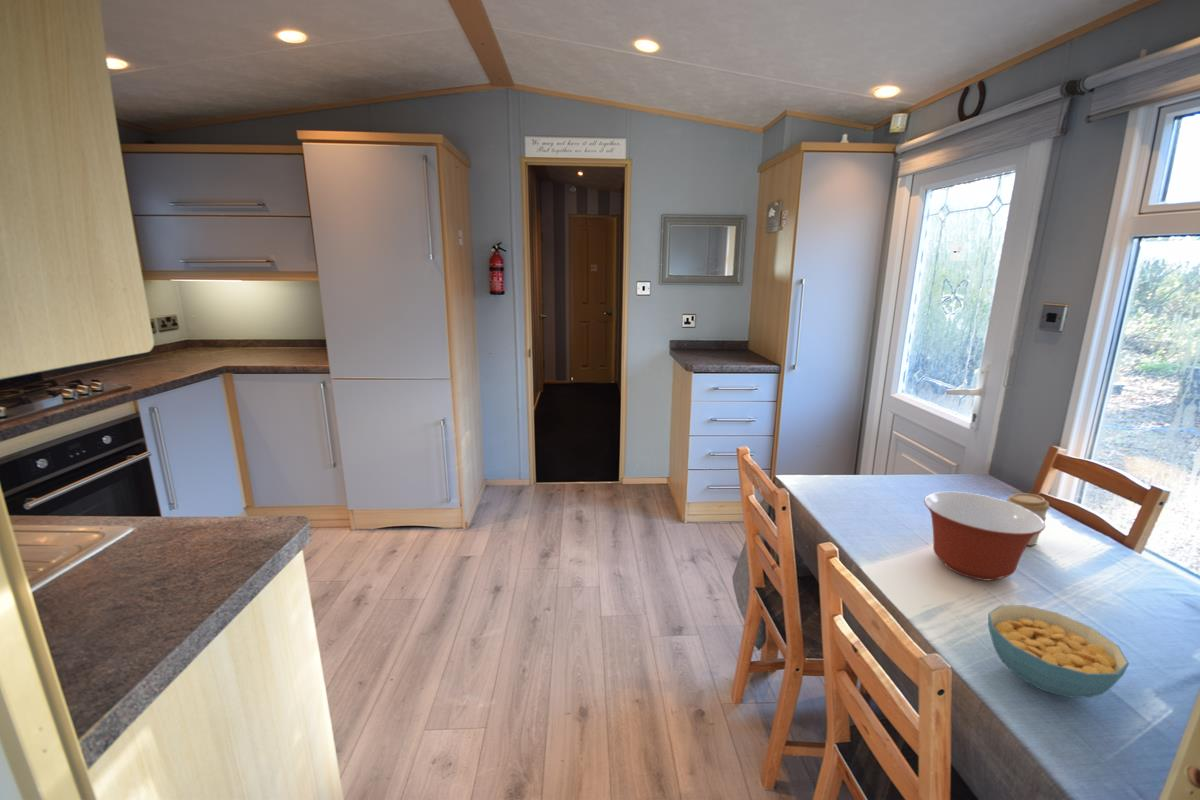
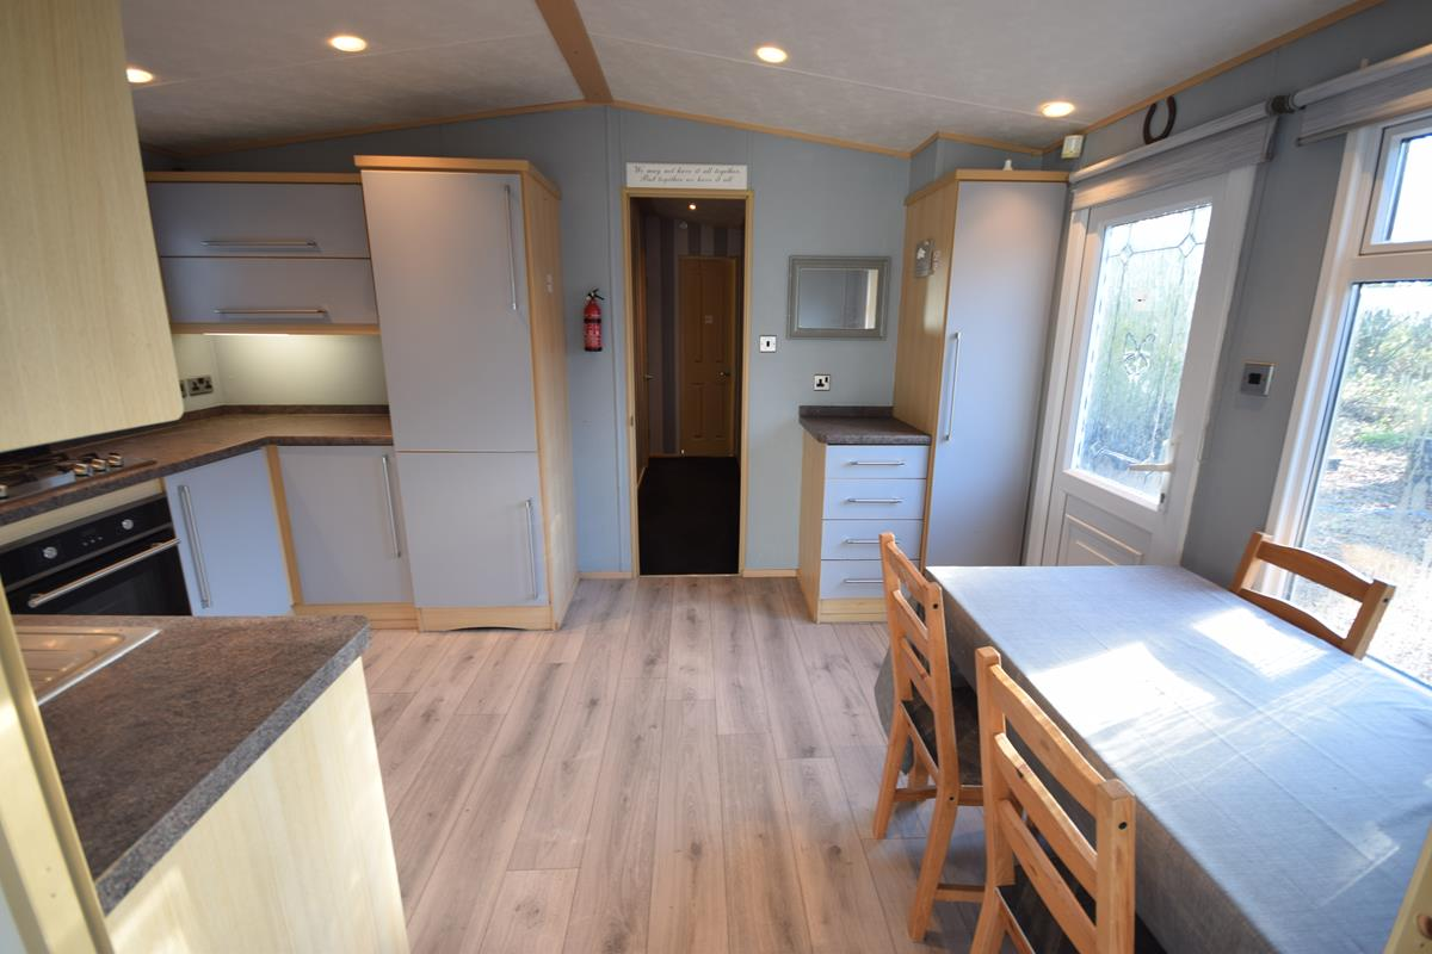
- mixing bowl (976, 539)
- coffee cup (1029, 510)
- cereal bowl (1048, 659)
